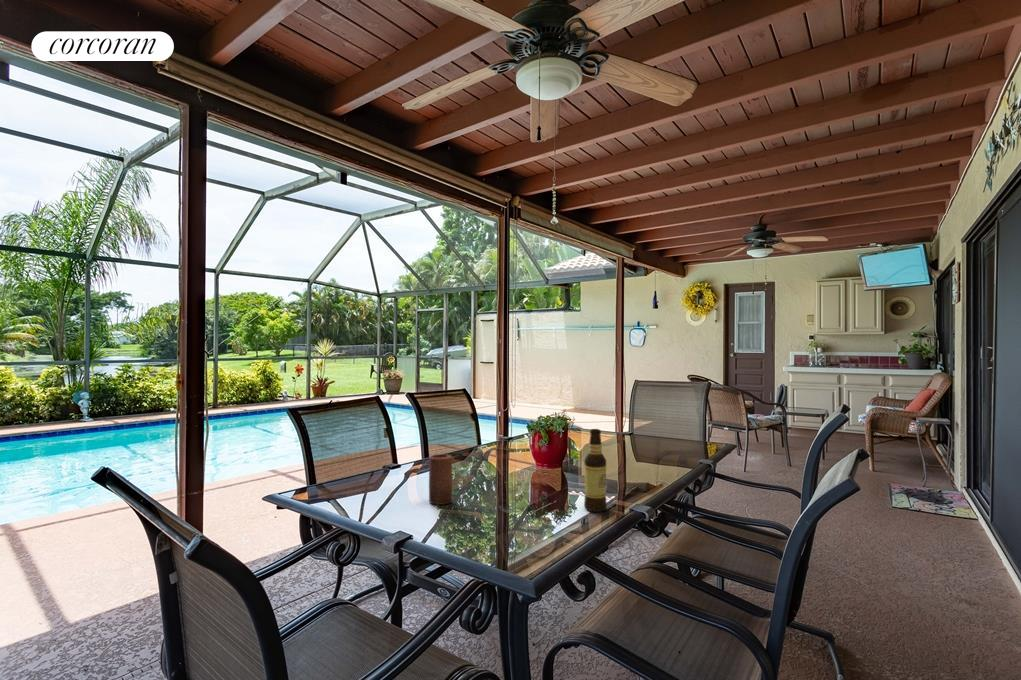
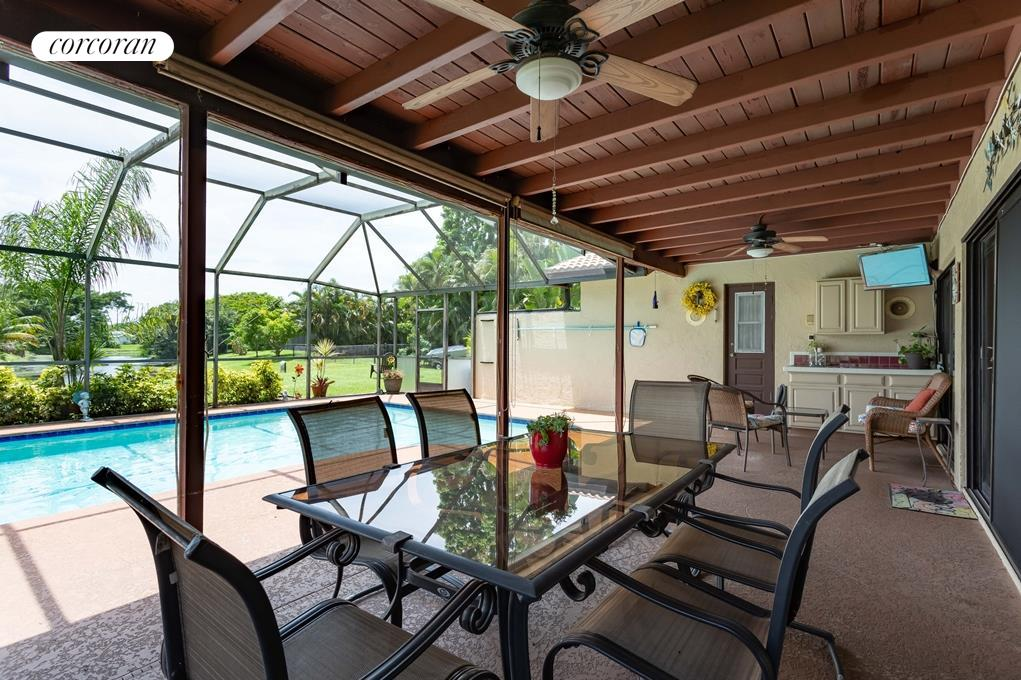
- bottle (595, 469)
- candle (440, 478)
